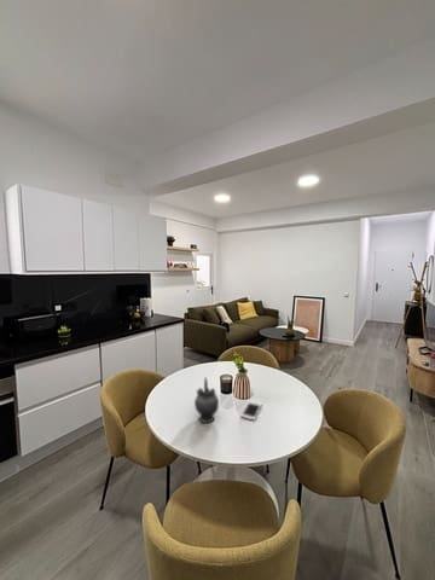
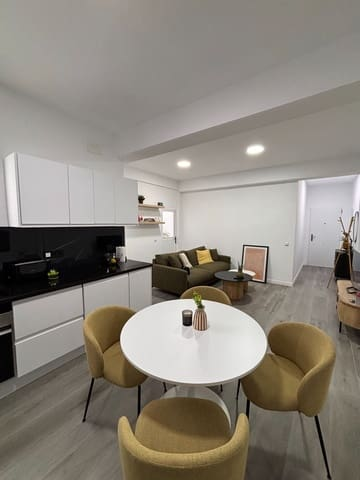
- cell phone (251, 410)
- teapot (207, 396)
